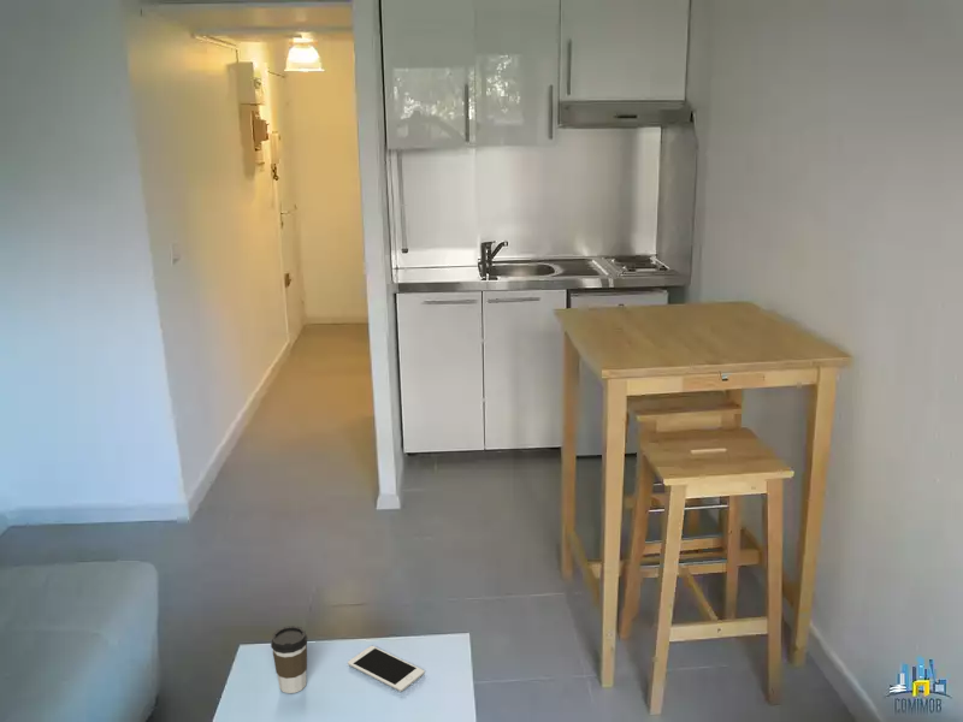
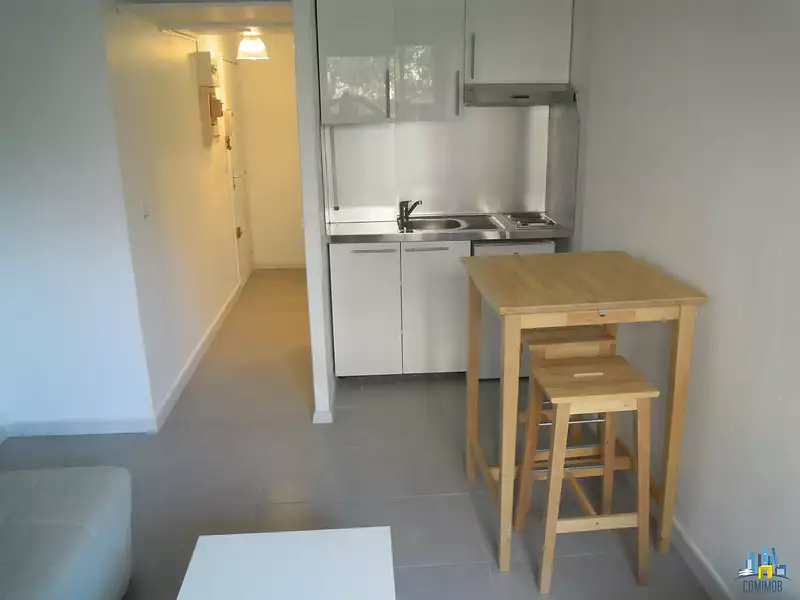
- coffee cup (290, 659)
- cell phone (385, 667)
